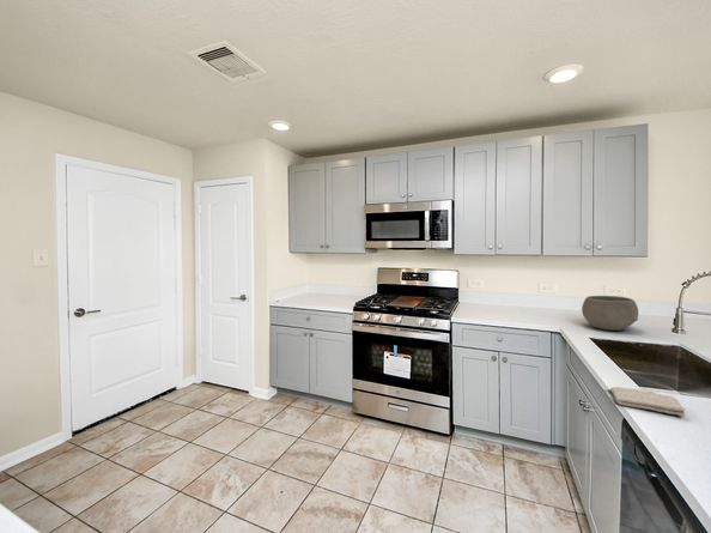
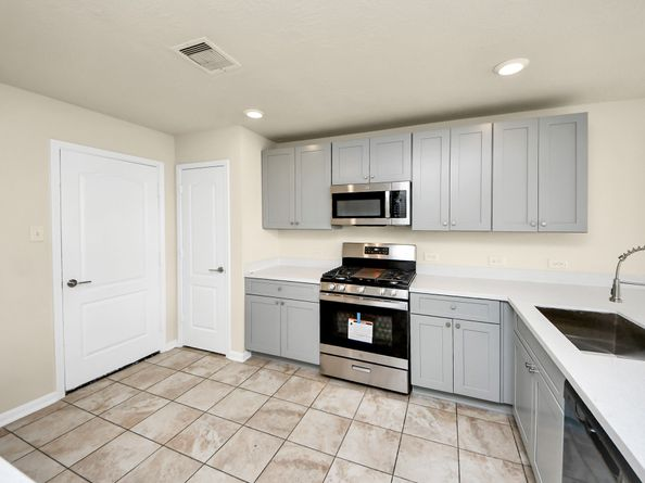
- bowl (608, 313)
- washcloth (645, 399)
